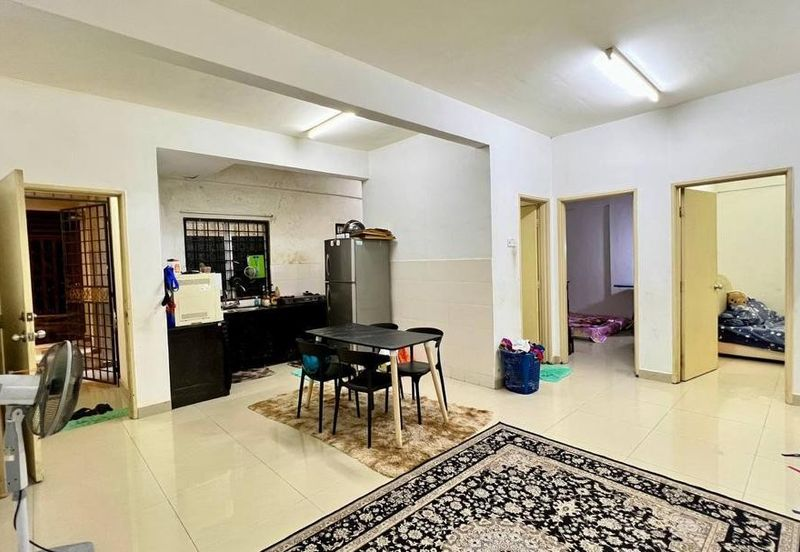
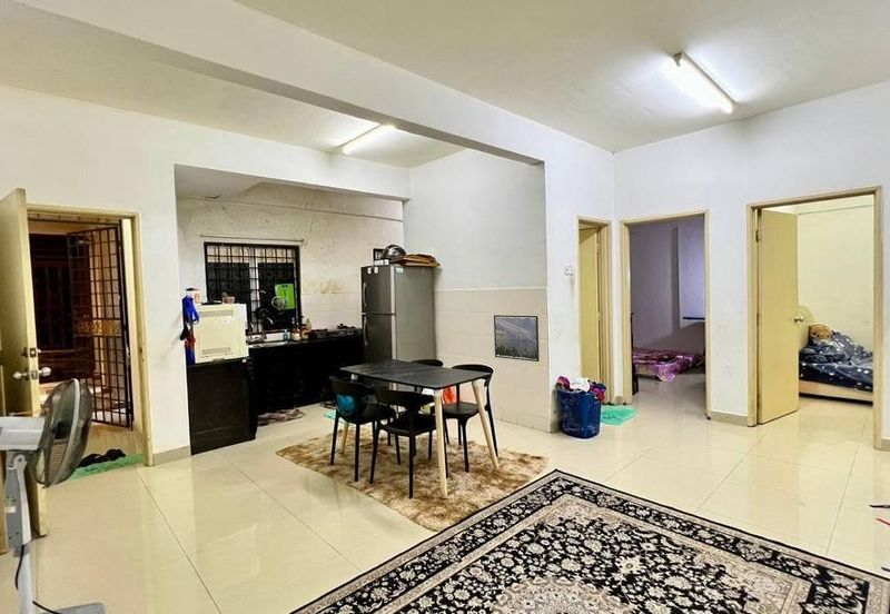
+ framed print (515, 337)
